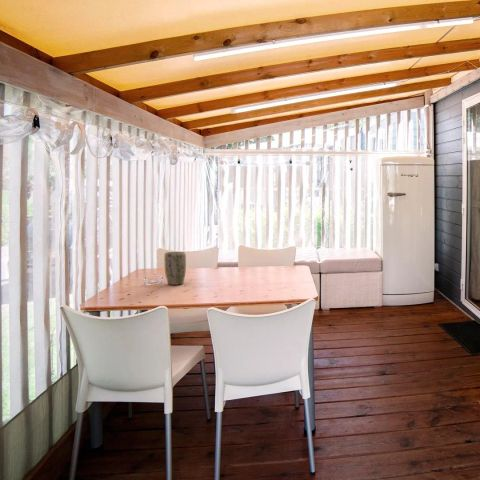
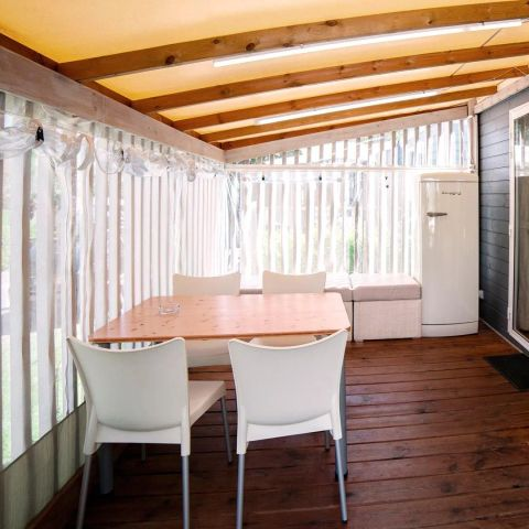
- plant pot (175, 268)
